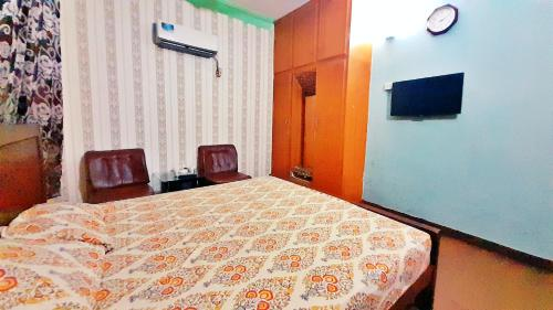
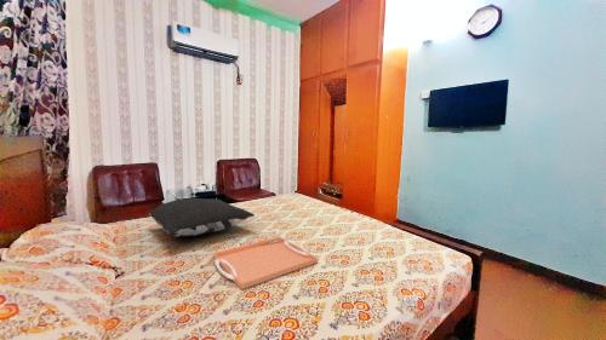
+ serving tray (264, 257)
+ pillow (201, 214)
